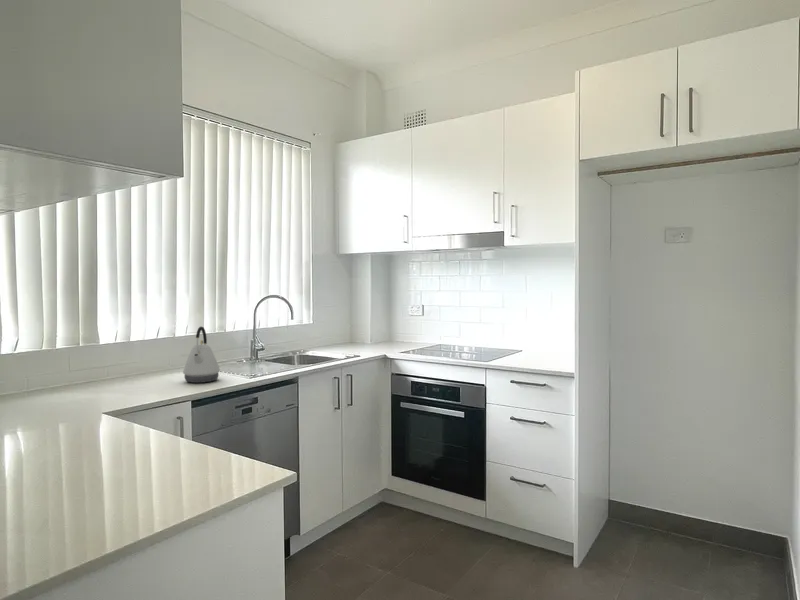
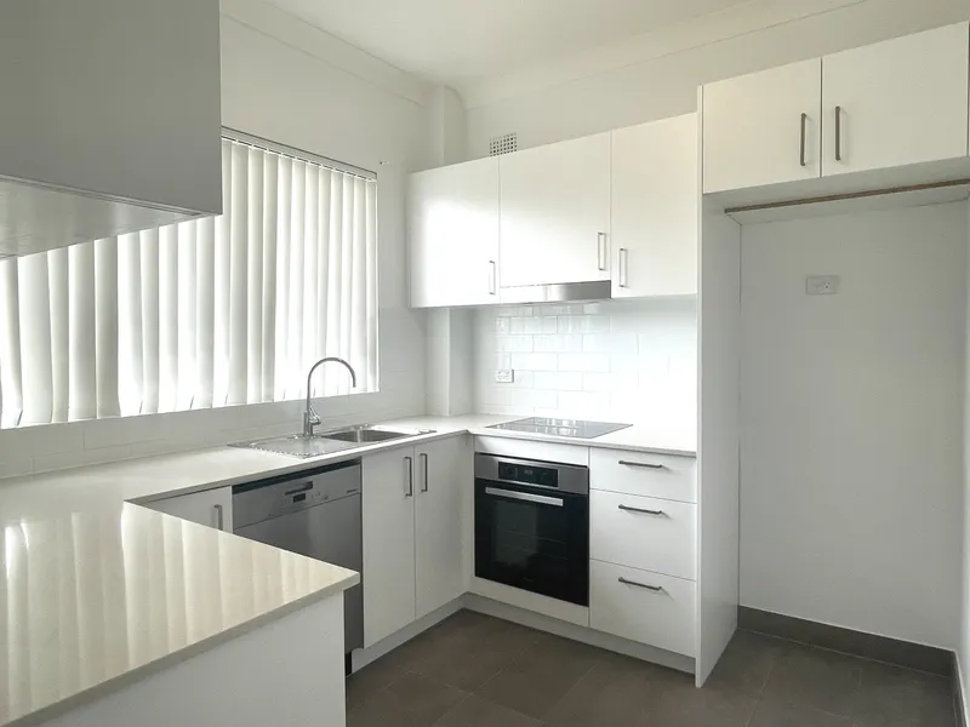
- kettle (201, 353)
